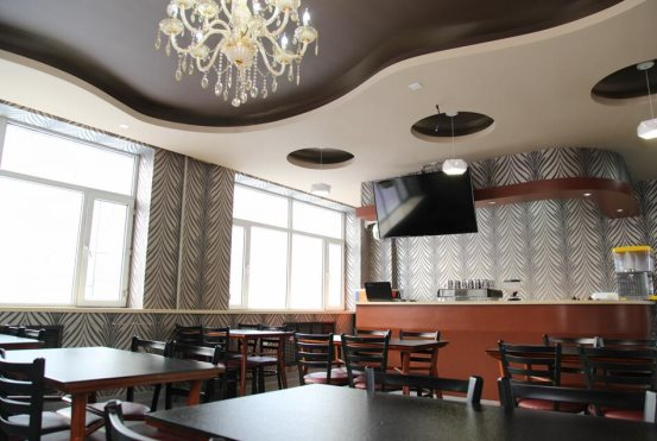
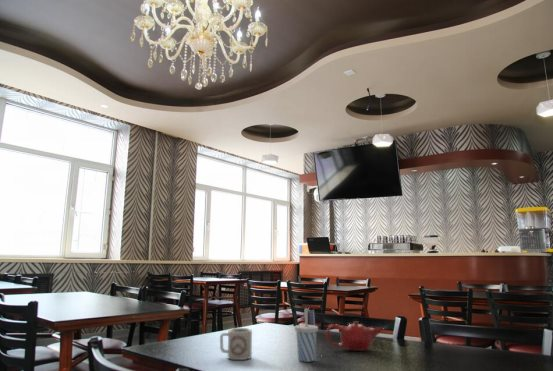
+ cup (306, 333)
+ teapot (355, 335)
+ cup (235, 343)
